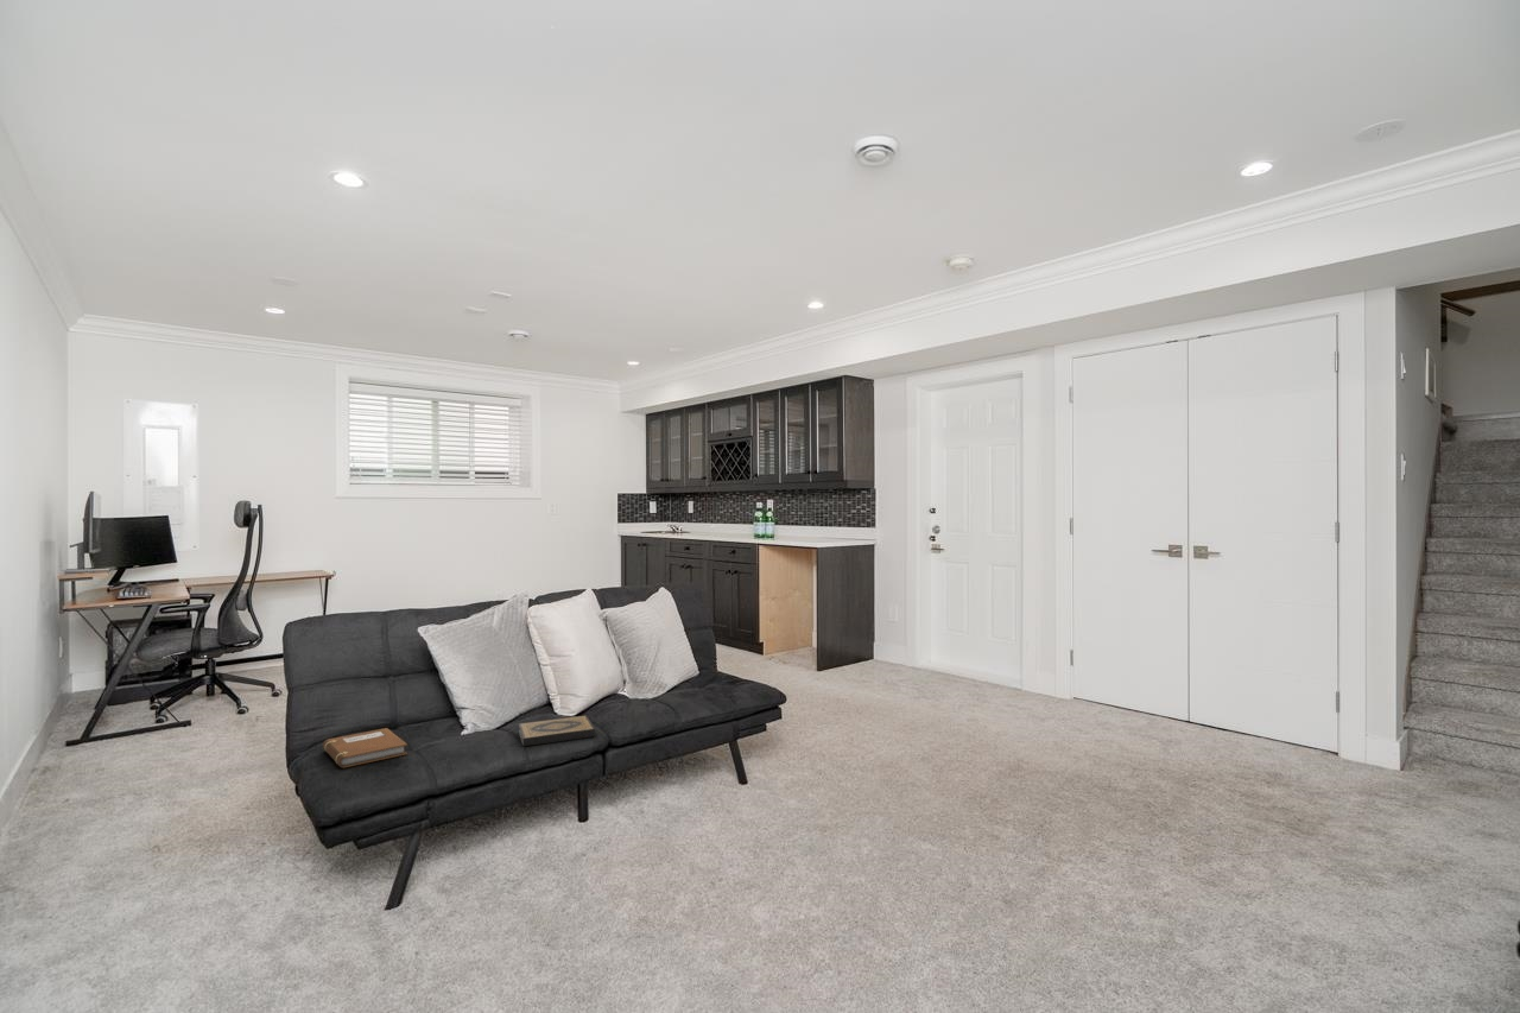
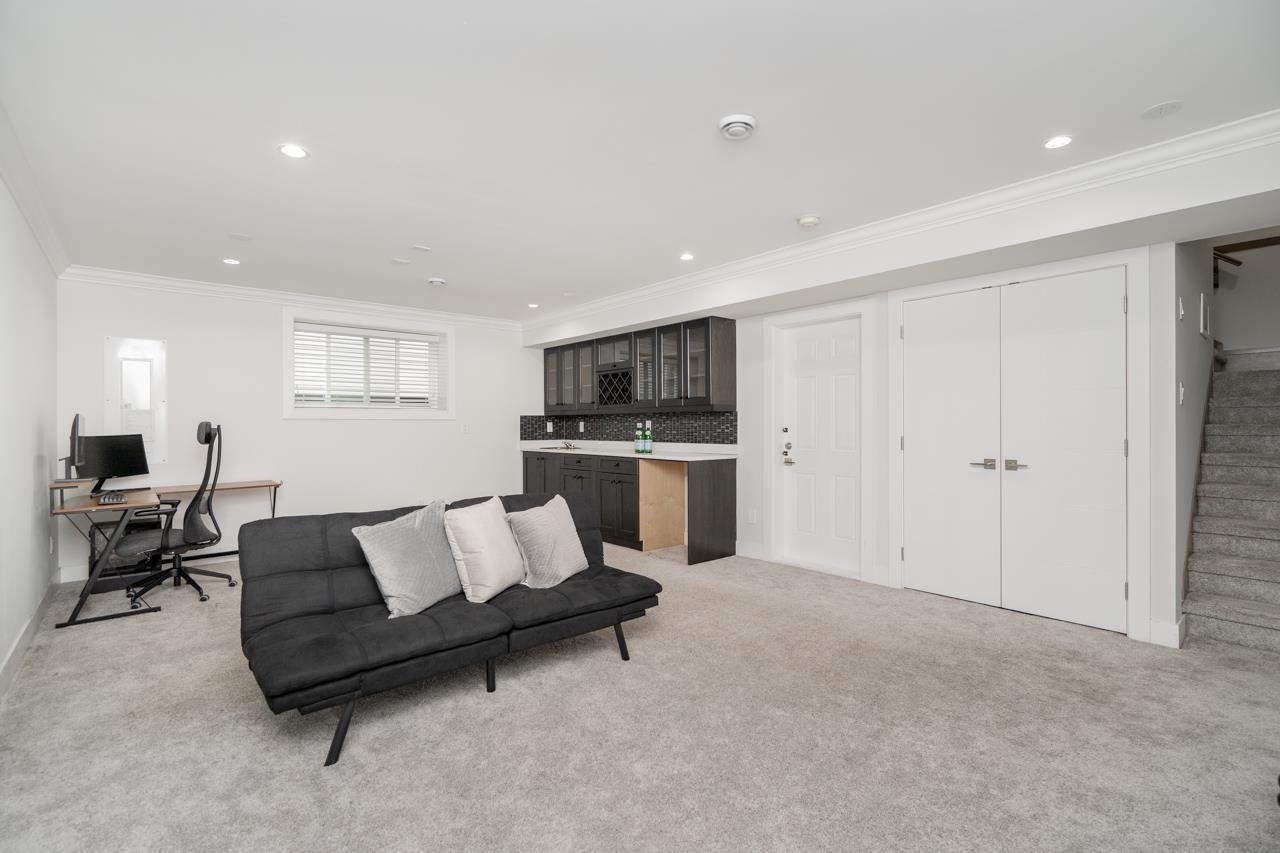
- hardback book (556, 729)
- notebook (363, 746)
